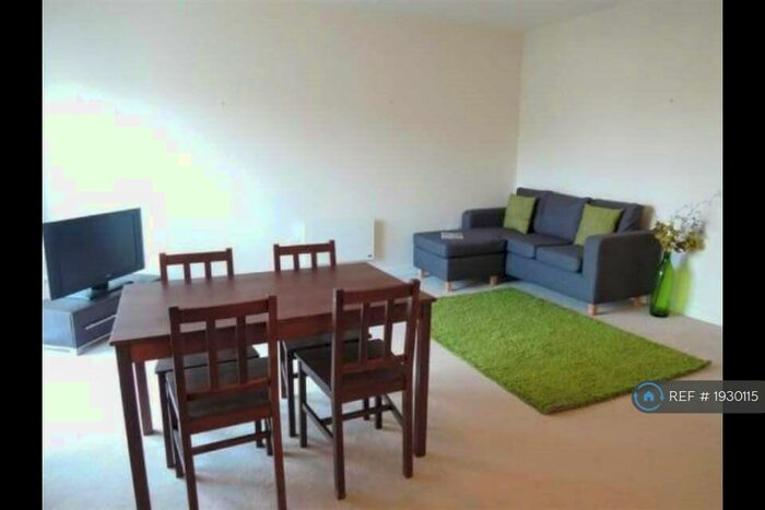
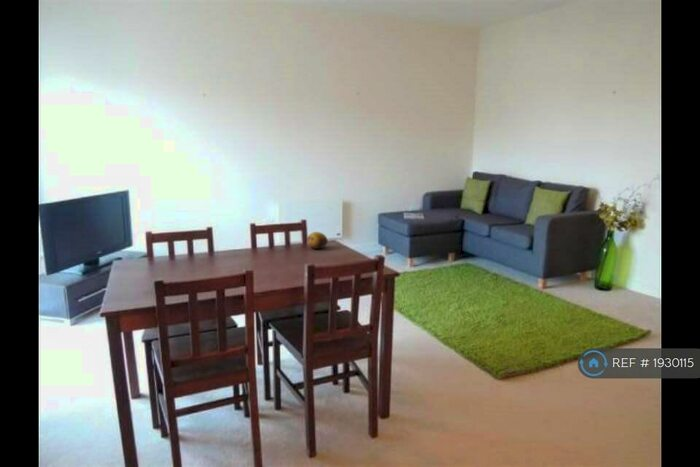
+ fruit (317, 240)
